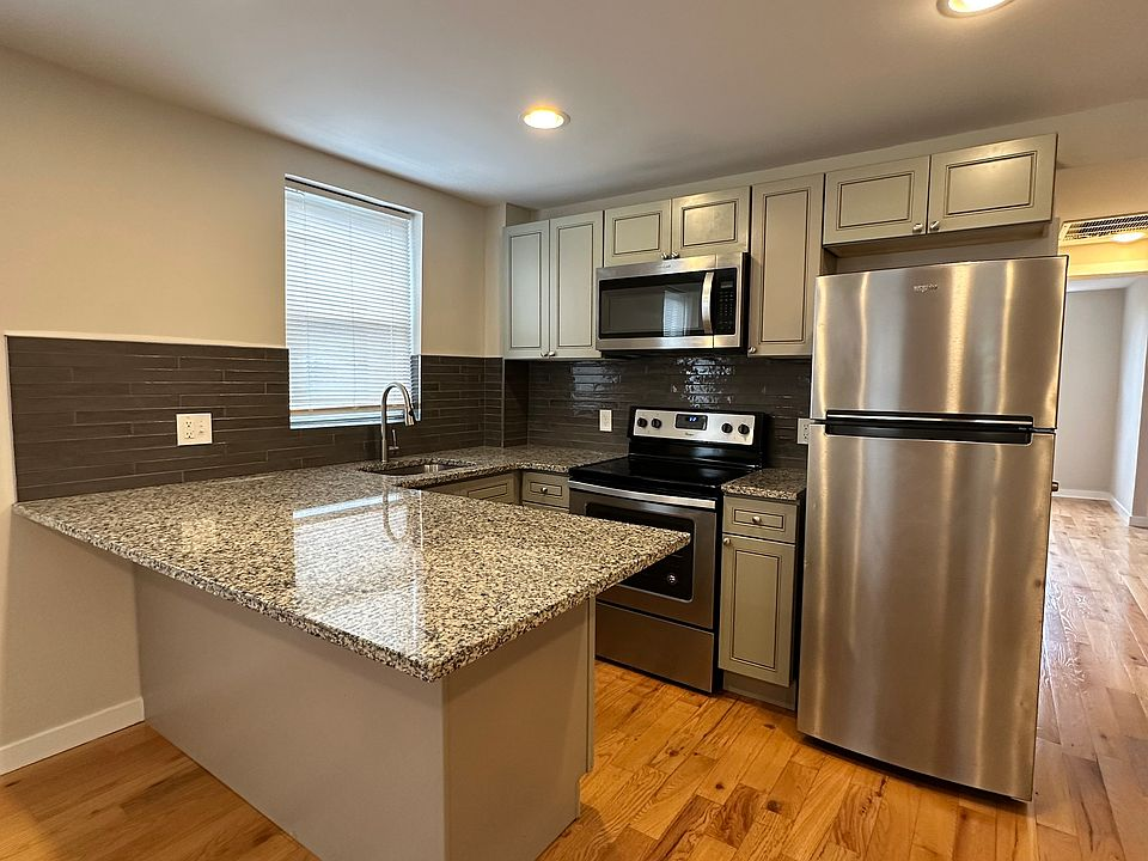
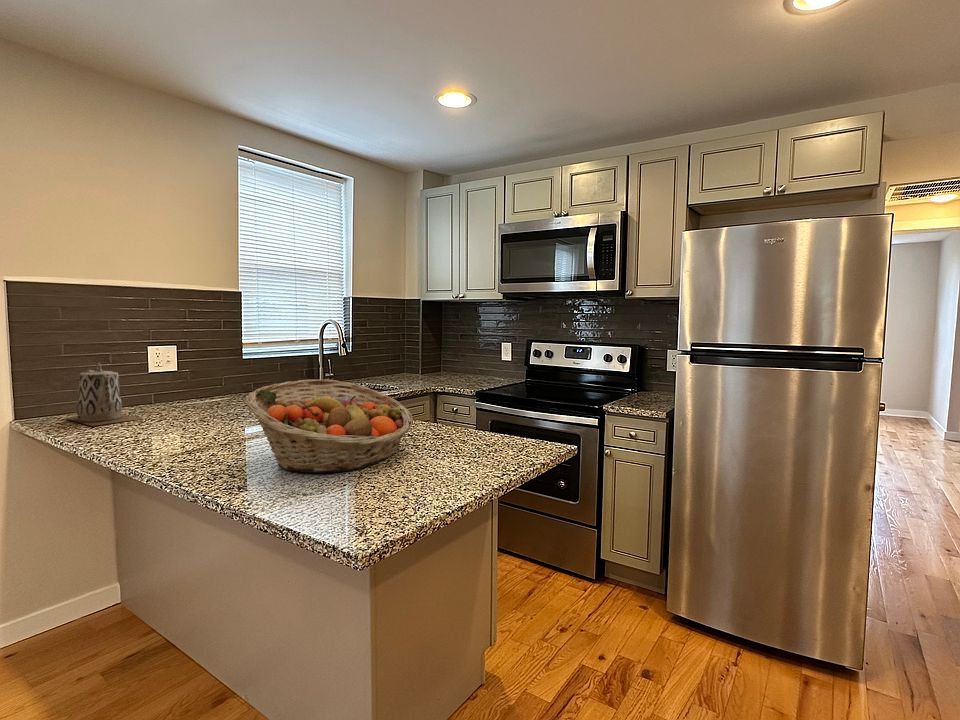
+ teapot (102, 390)
+ fruit basket (335, 420)
